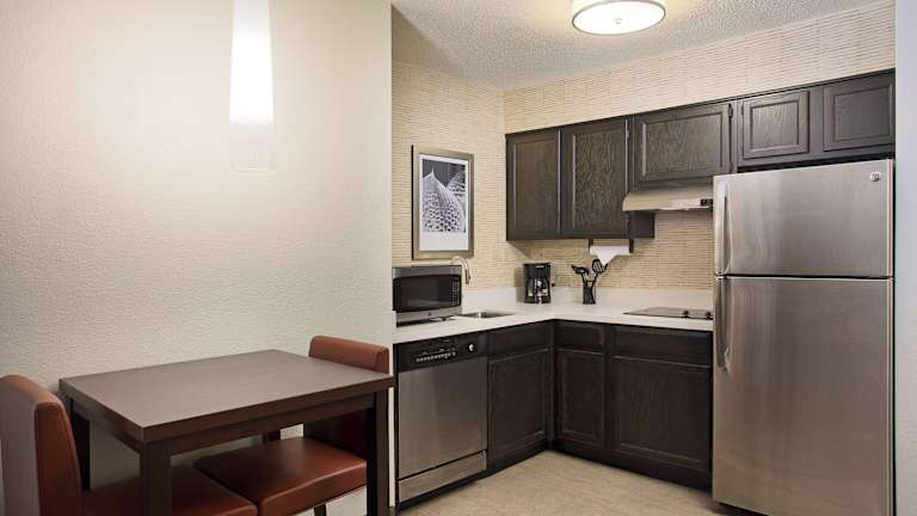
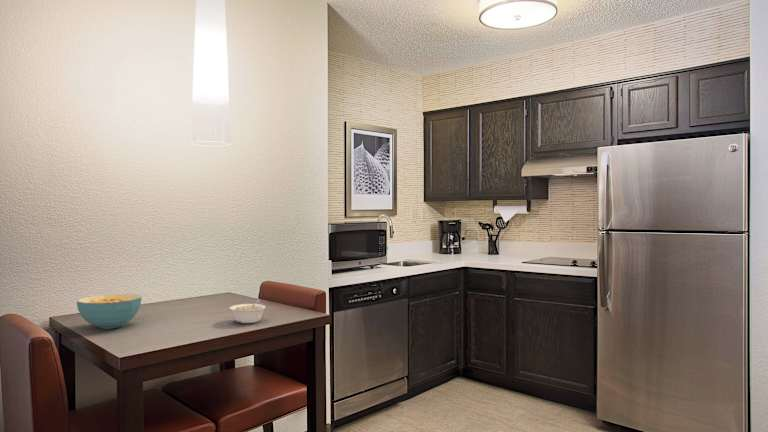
+ cereal bowl (110, 312)
+ legume (247, 312)
